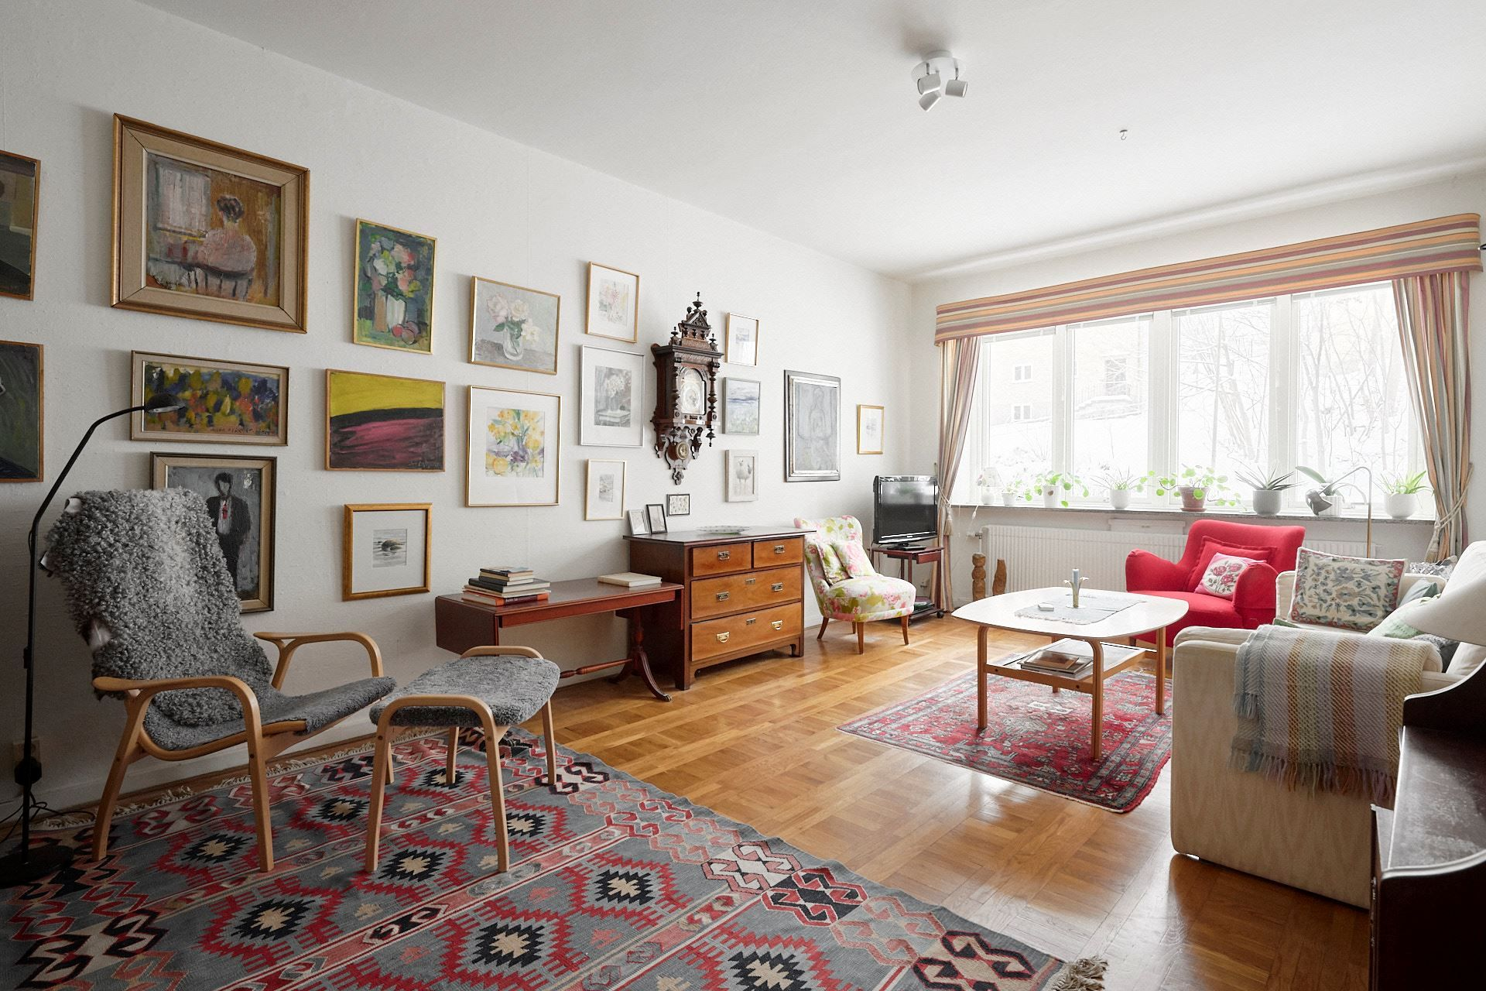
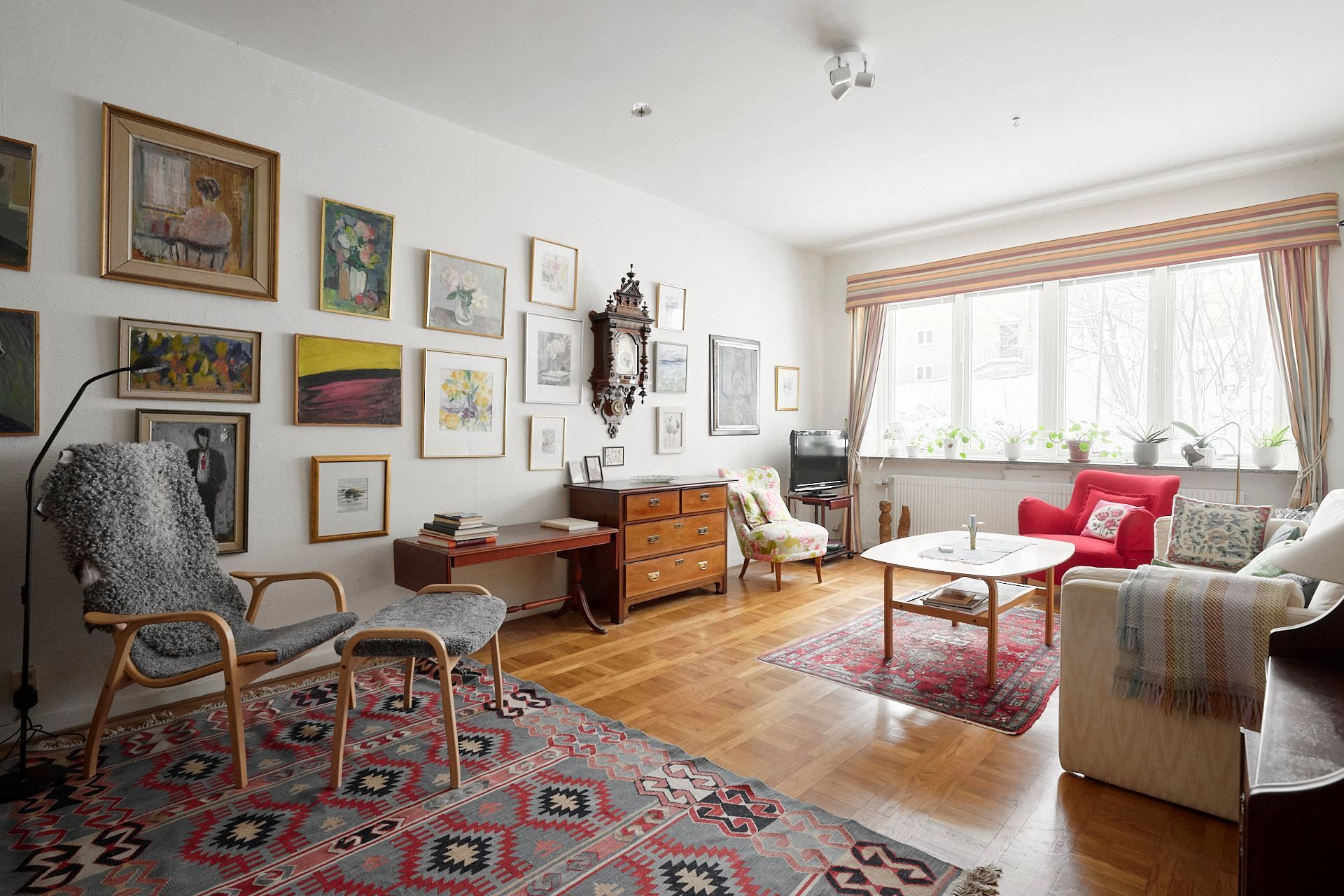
+ smoke detector (640, 110)
